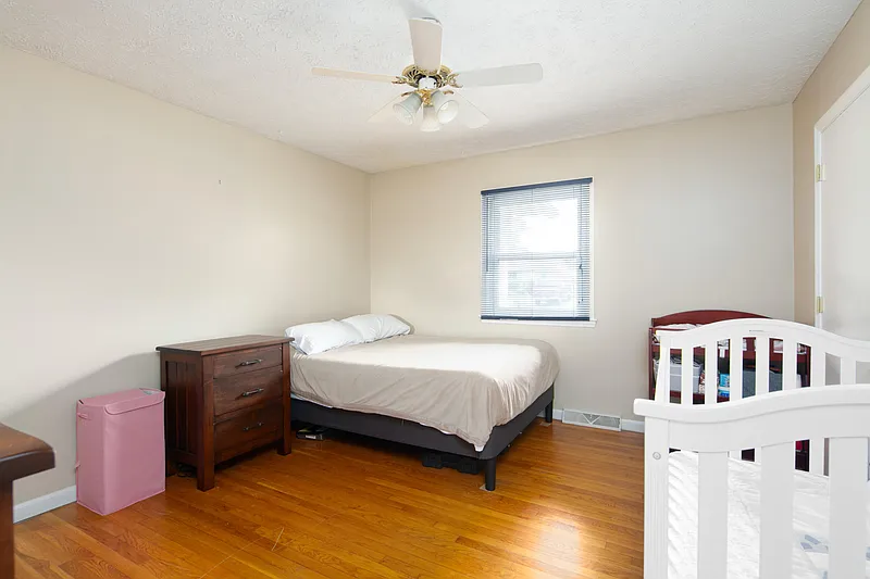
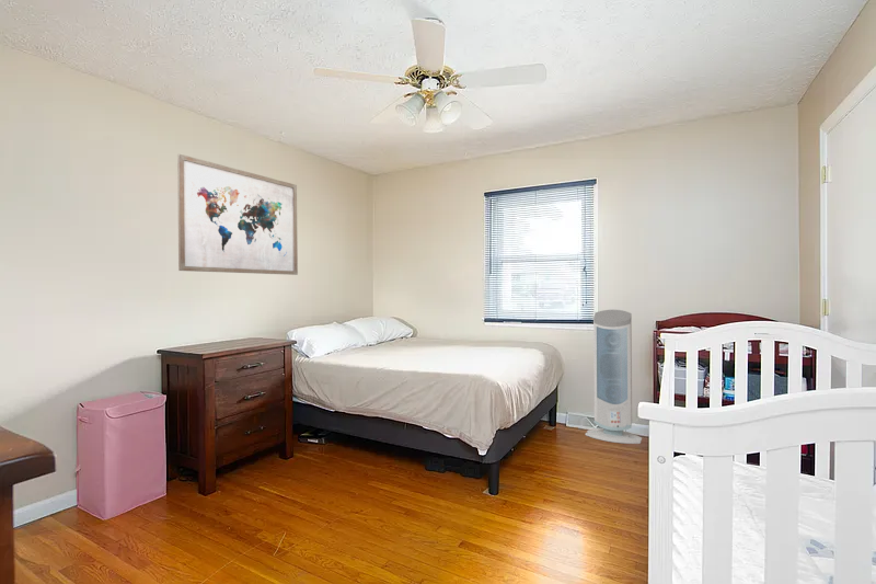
+ air purifier (612, 373)
+ wall art (245, 221)
